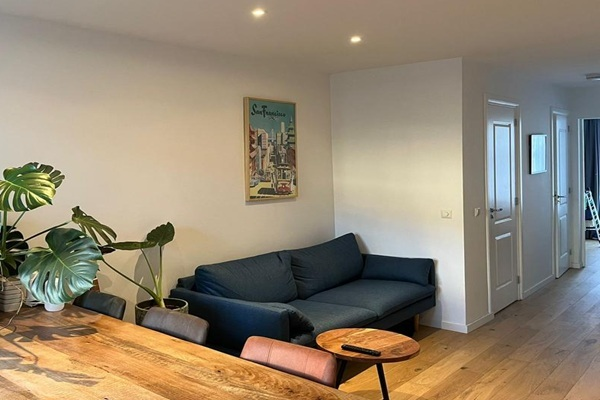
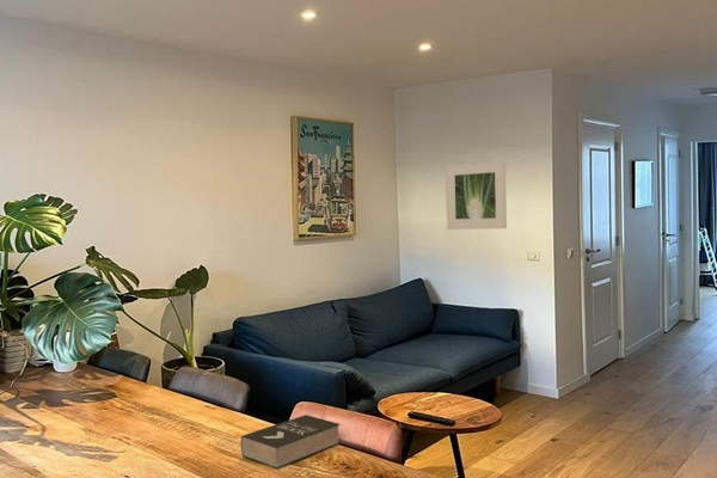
+ book (292, 439)
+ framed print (474, 196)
